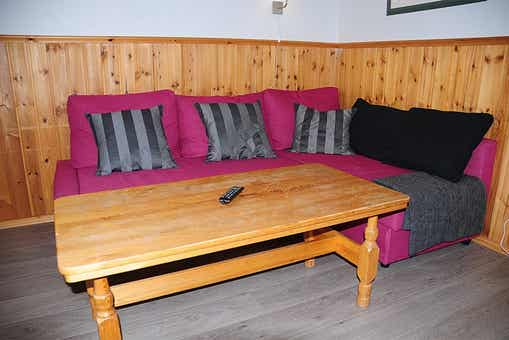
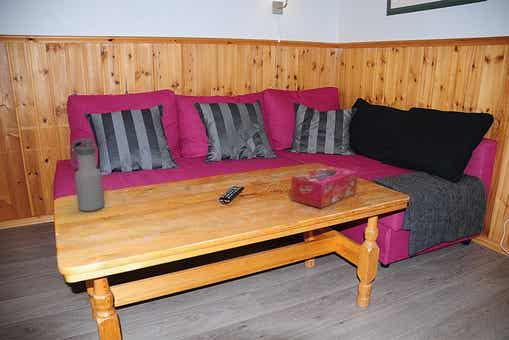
+ tissue box (325, 185)
+ water bottle (87, 174)
